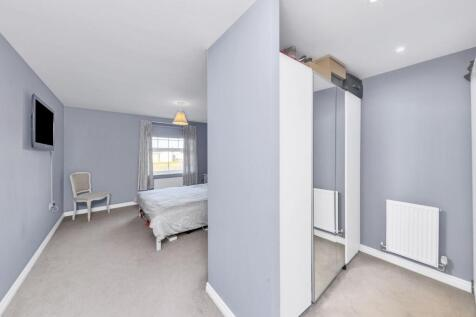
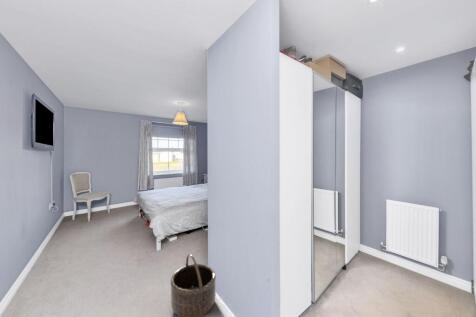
+ basket (193, 279)
